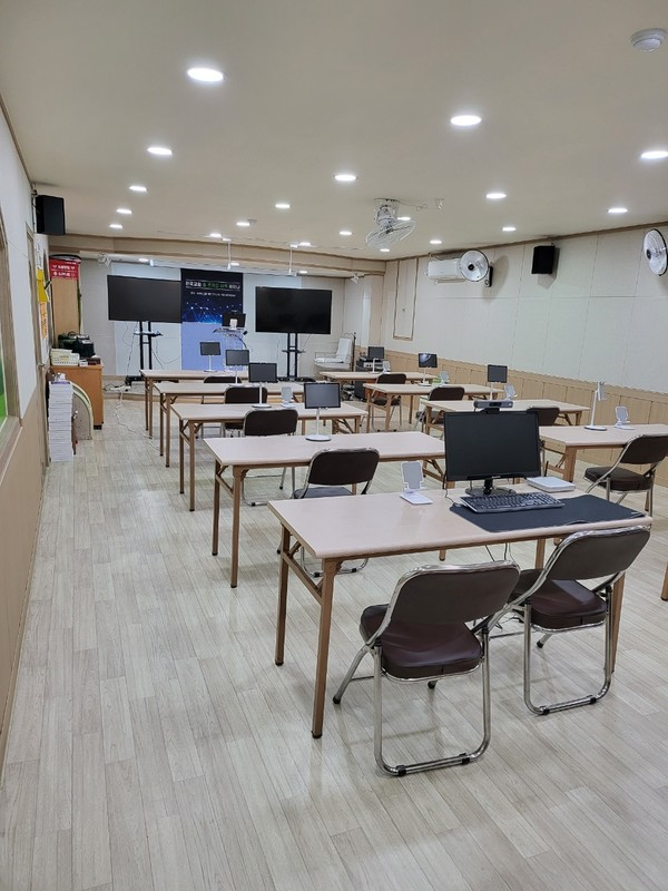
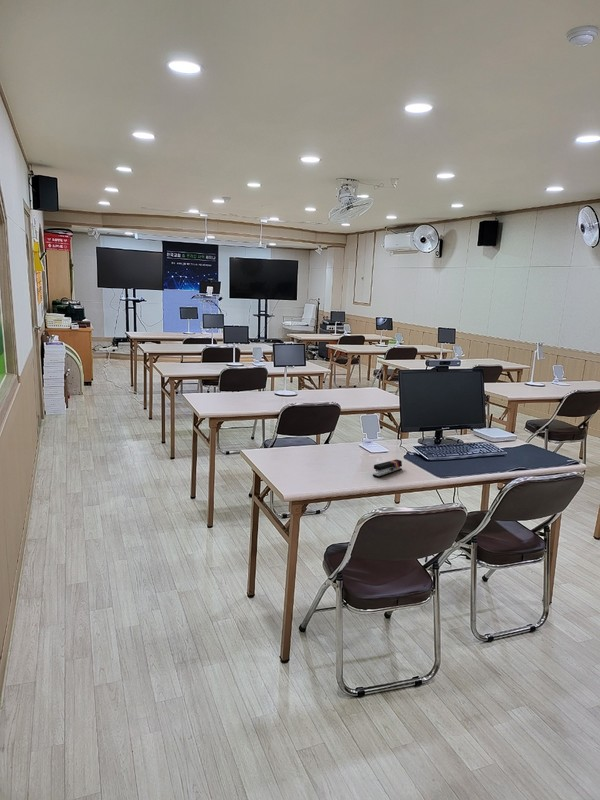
+ stapler (388, 467)
